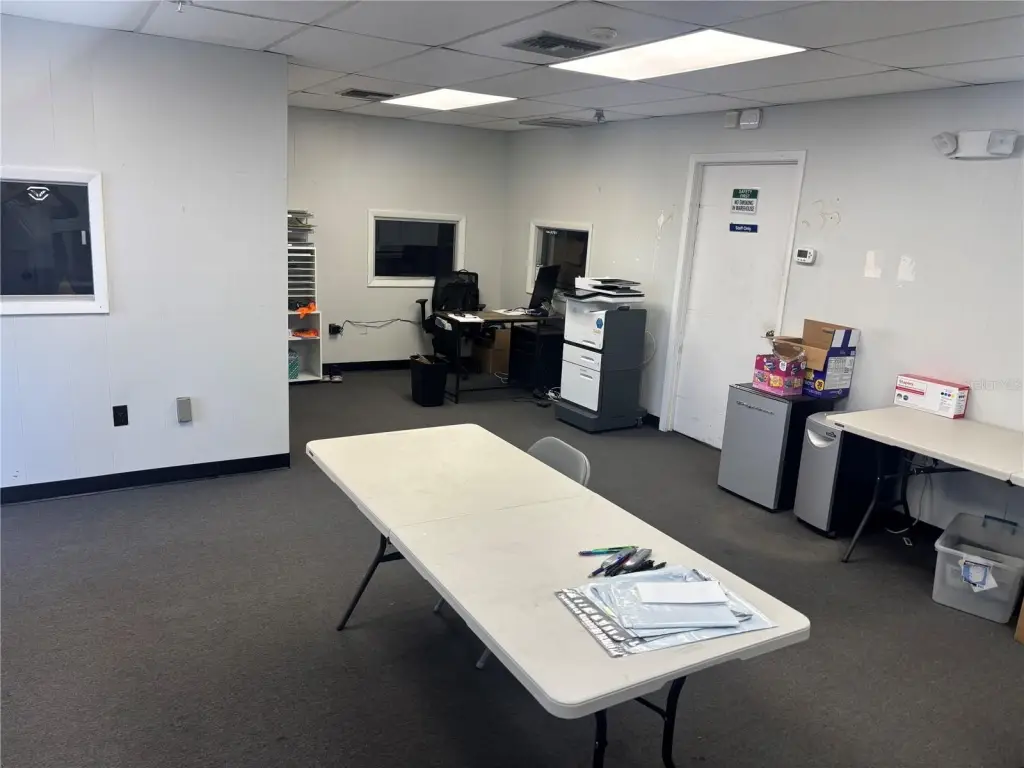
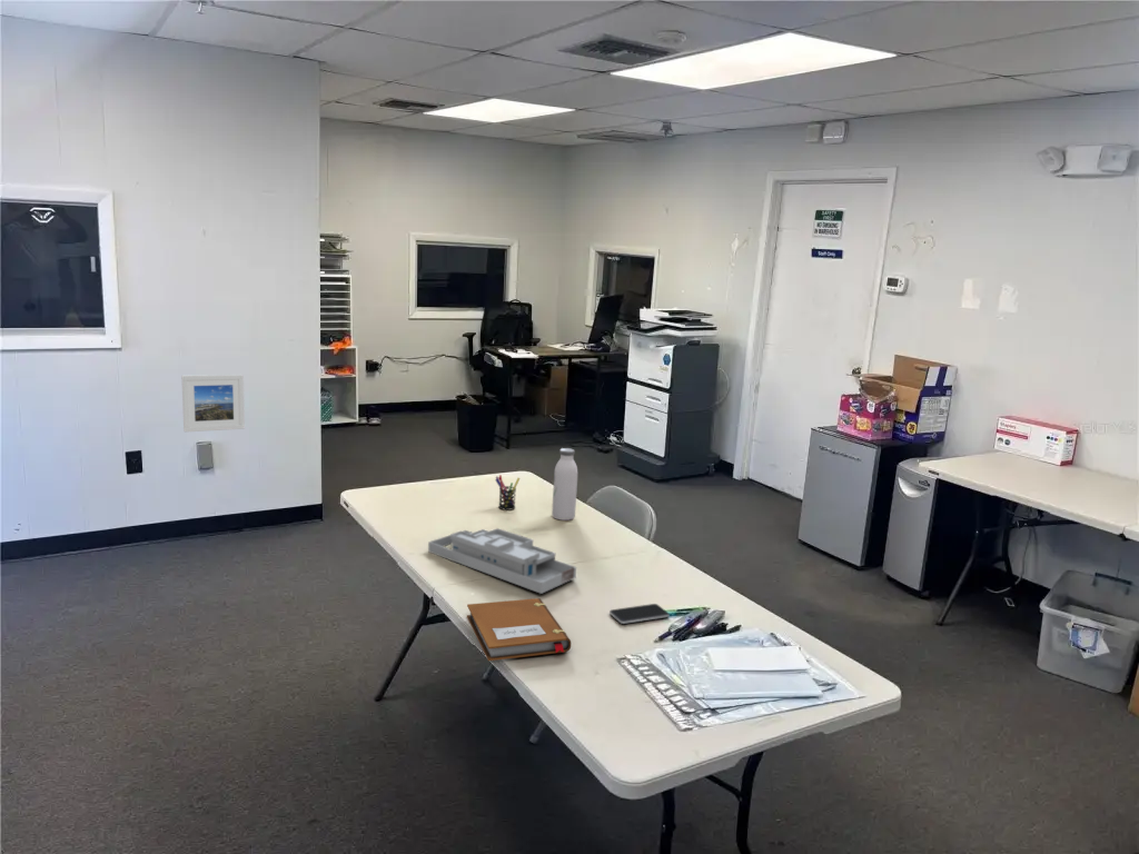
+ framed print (214, 403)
+ desk organizer (501, 550)
+ water bottle (565, 483)
+ notebook (517, 627)
+ smartphone (638, 613)
+ pen holder (507, 491)
